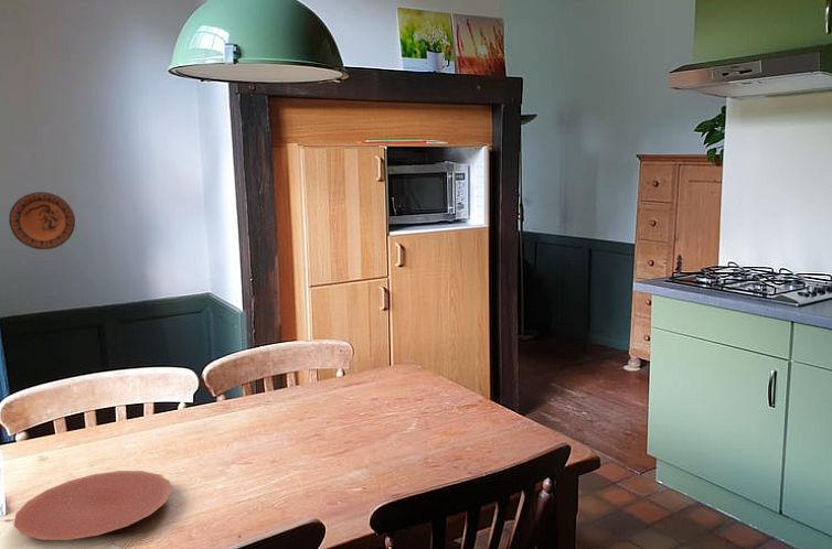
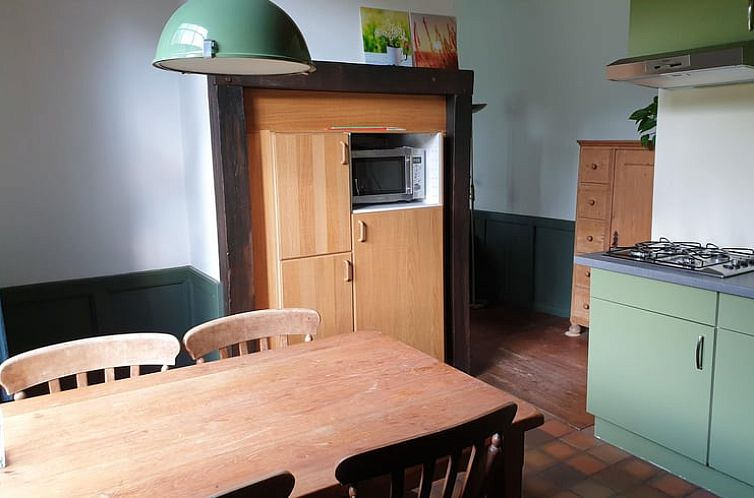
- decorative plate (42, 220)
- plate (96, 507)
